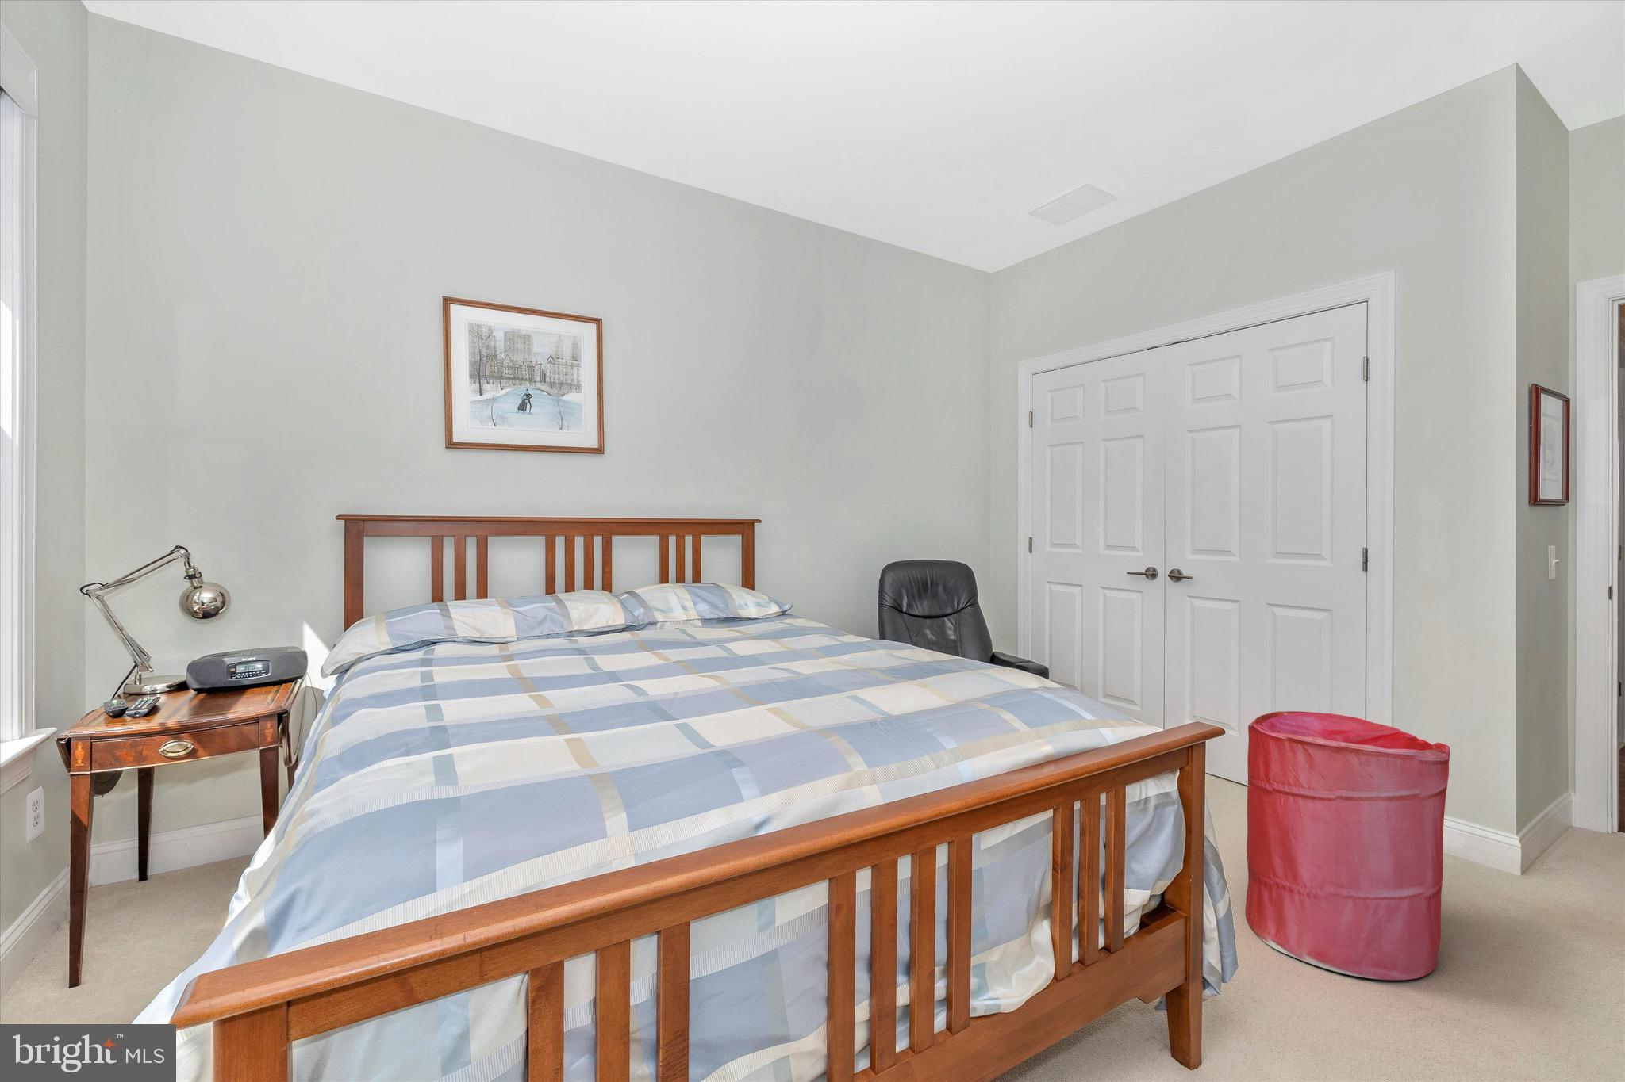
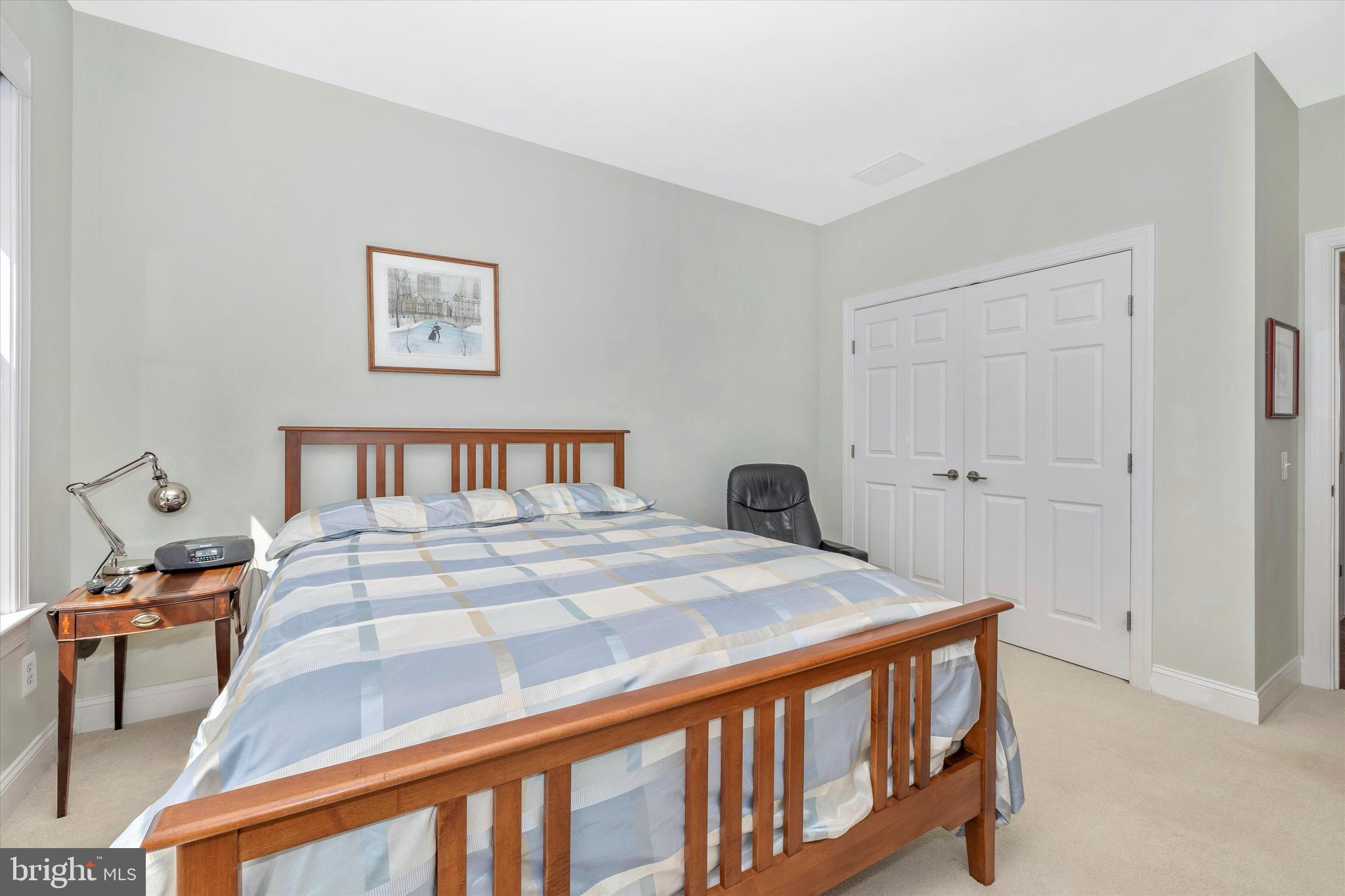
- laundry hamper (1342, 830)
